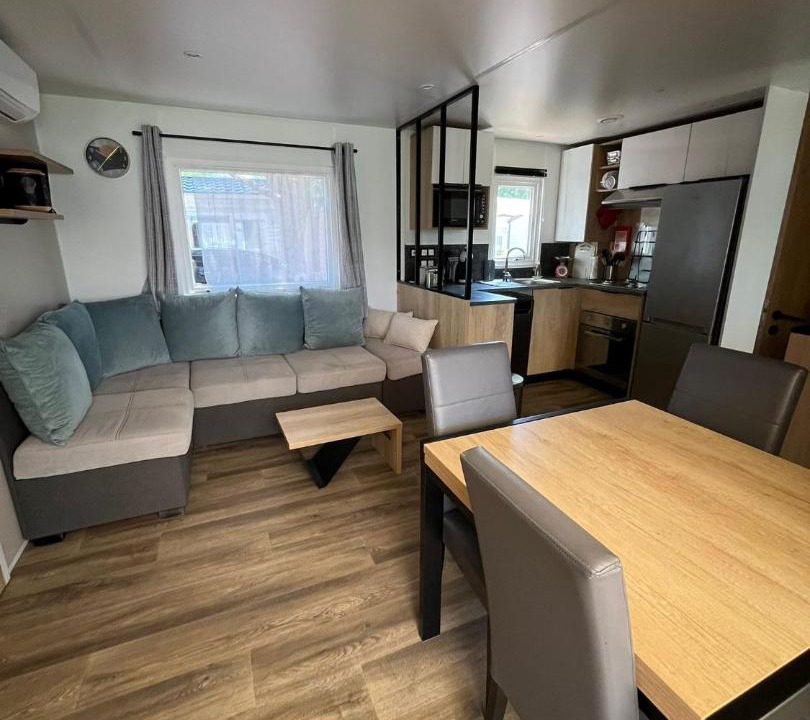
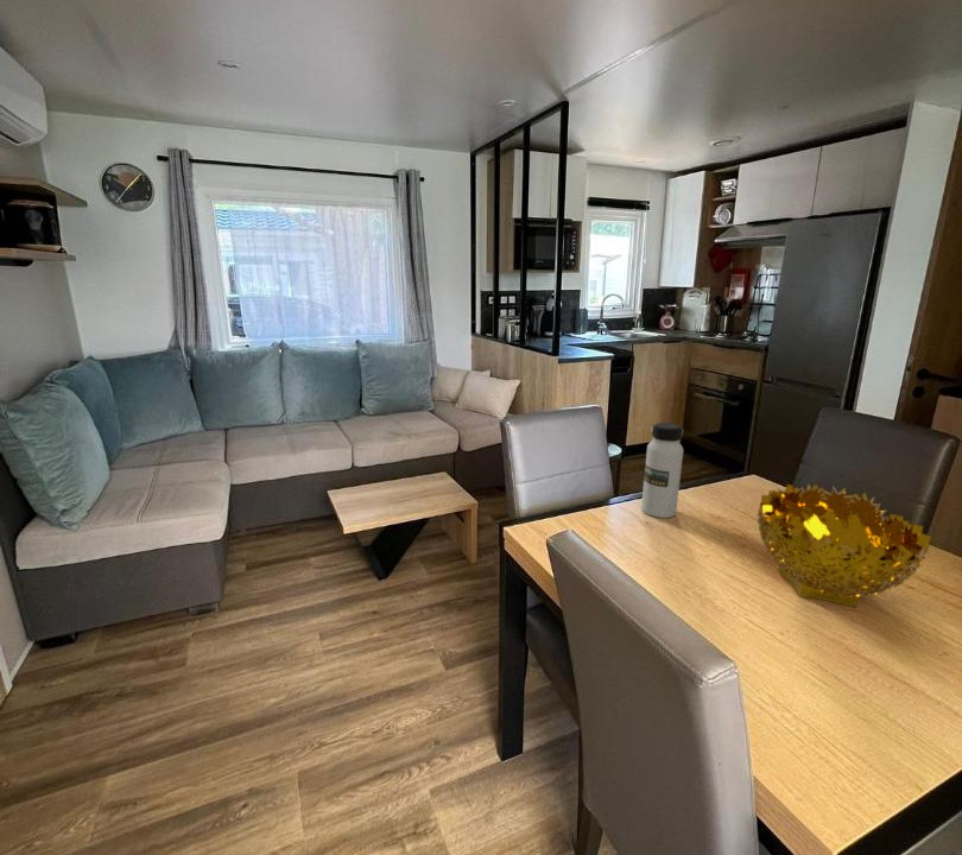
+ decorative bowl (831, 547)
+ water bottle (663, 469)
